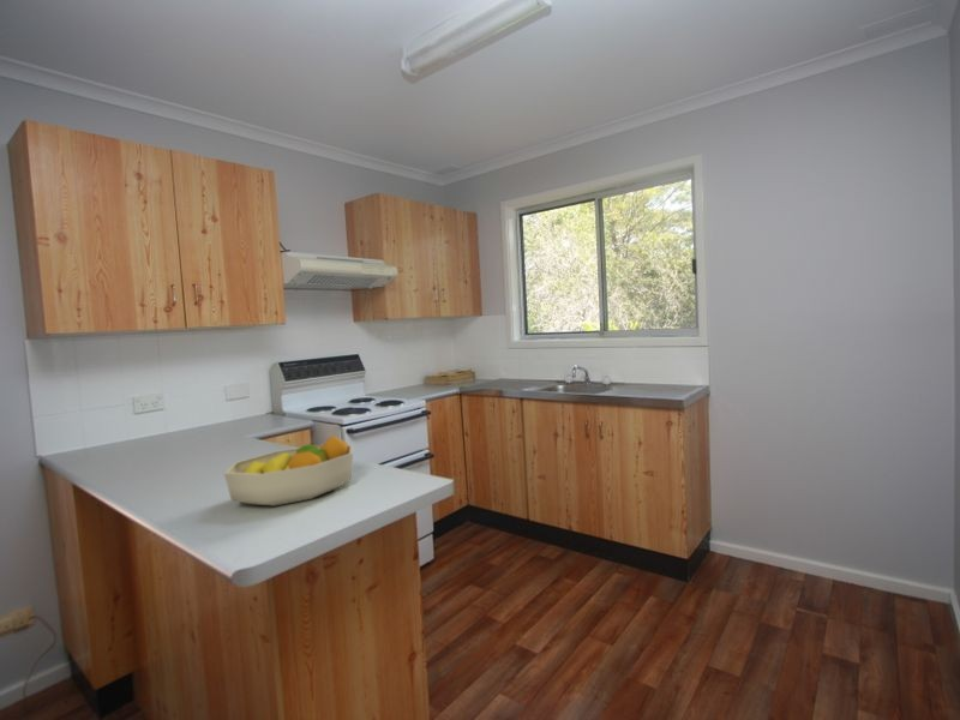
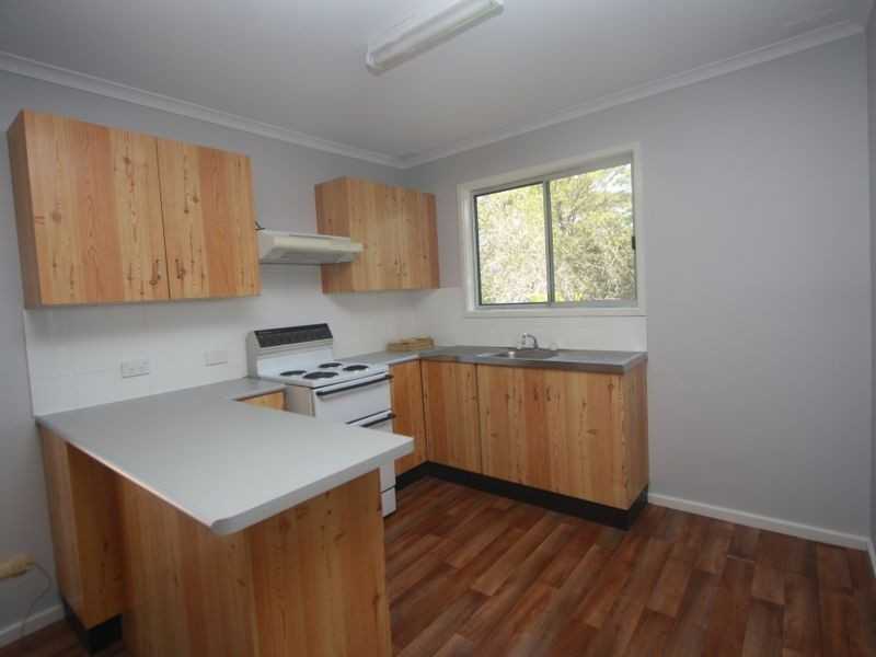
- fruit bowl (294, 467)
